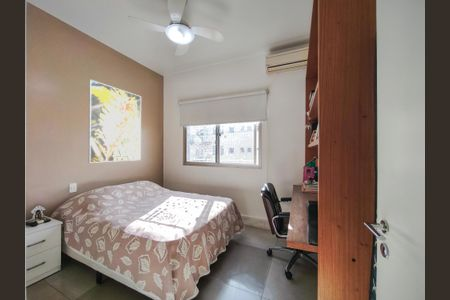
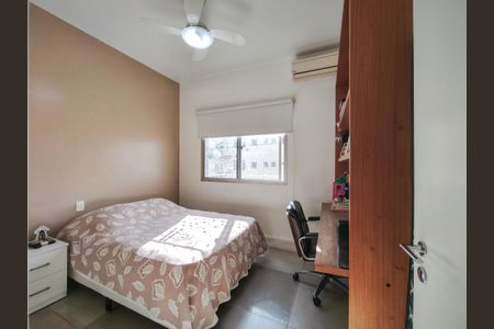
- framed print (118, 125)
